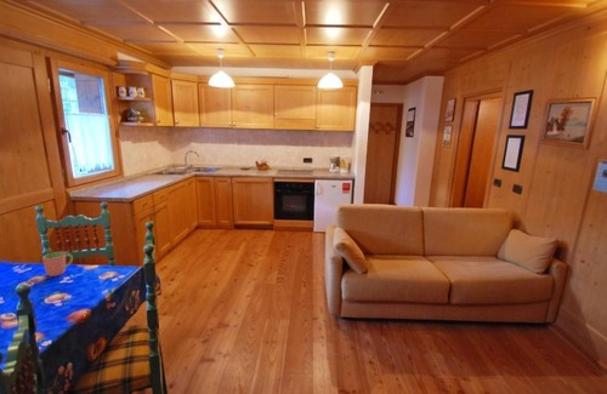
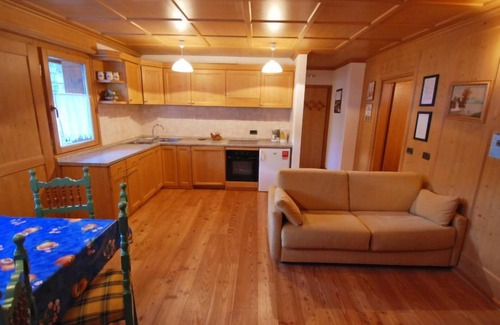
- cup (58, 263)
